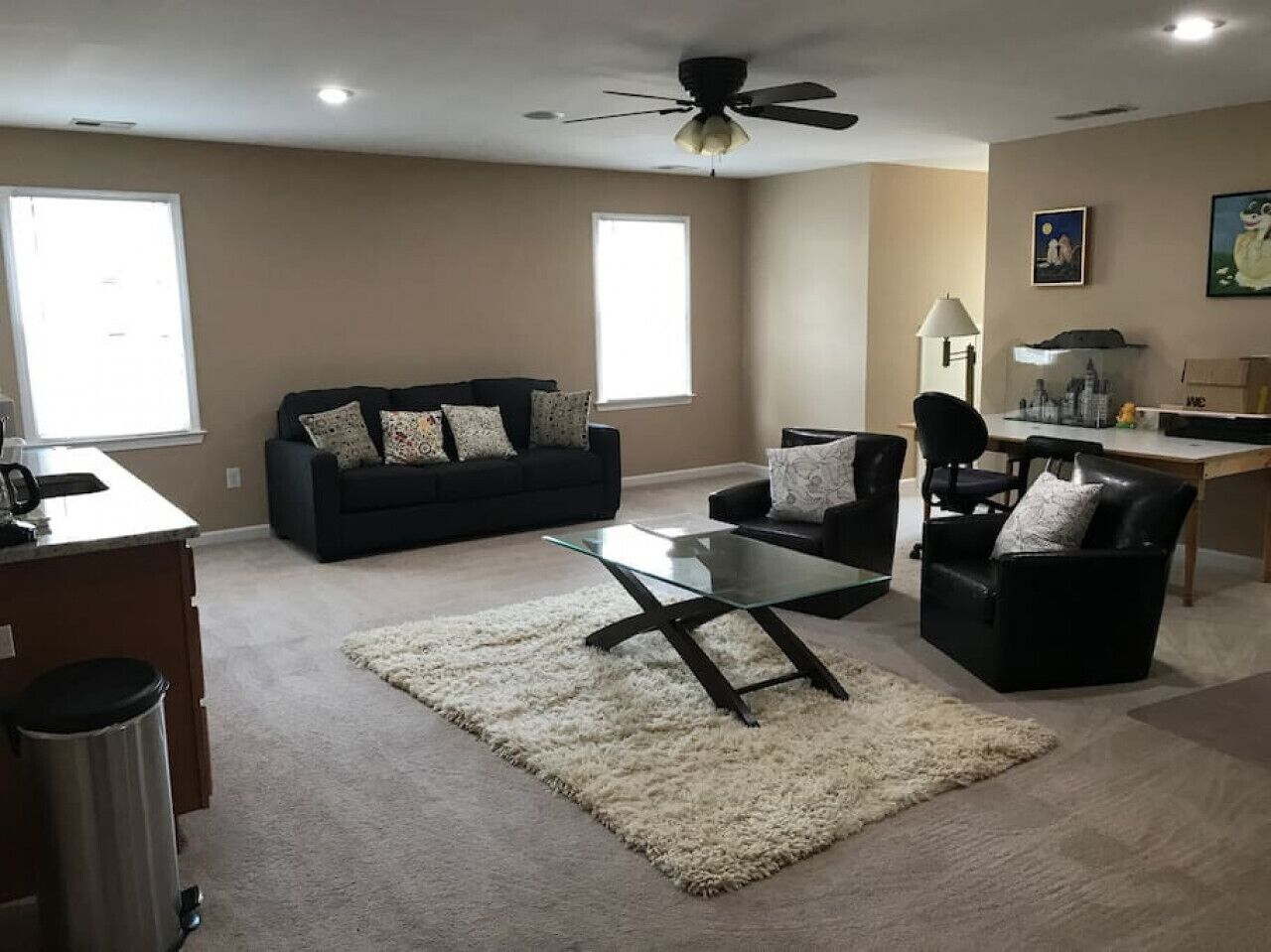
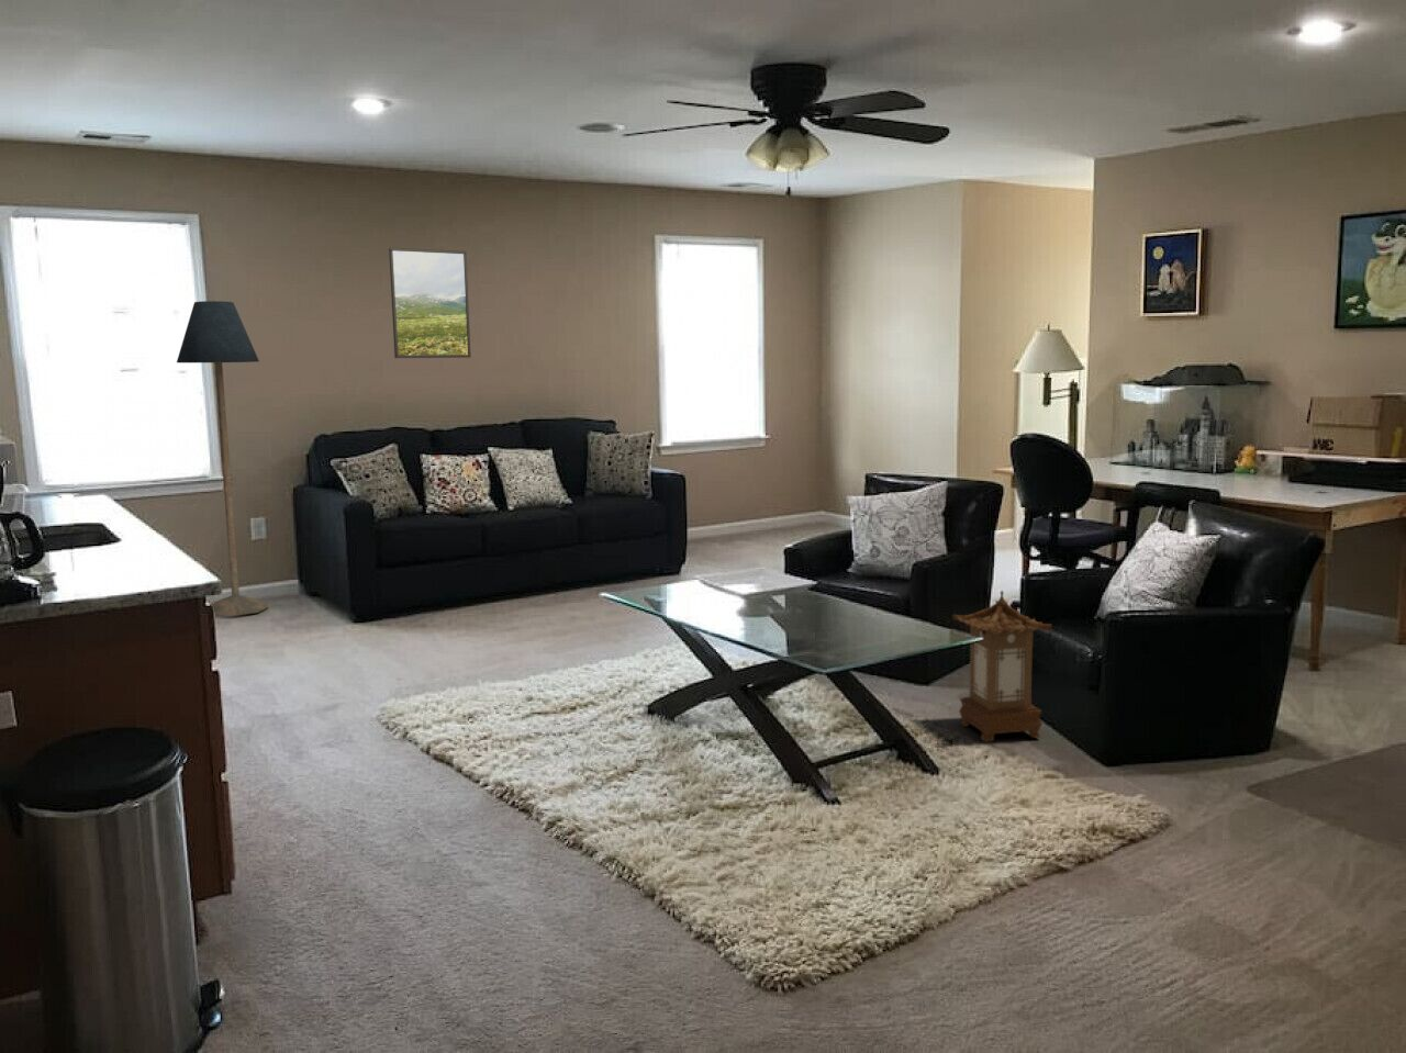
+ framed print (430, 303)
+ lantern (1001, 661)
+ floor lamp (226, 458)
